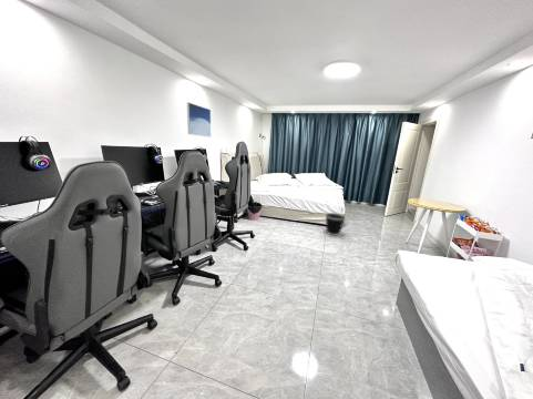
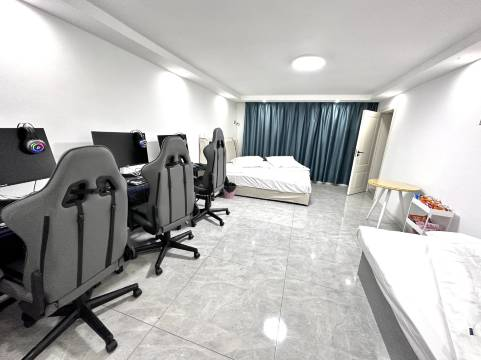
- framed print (199, 121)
- wastebasket (334, 224)
